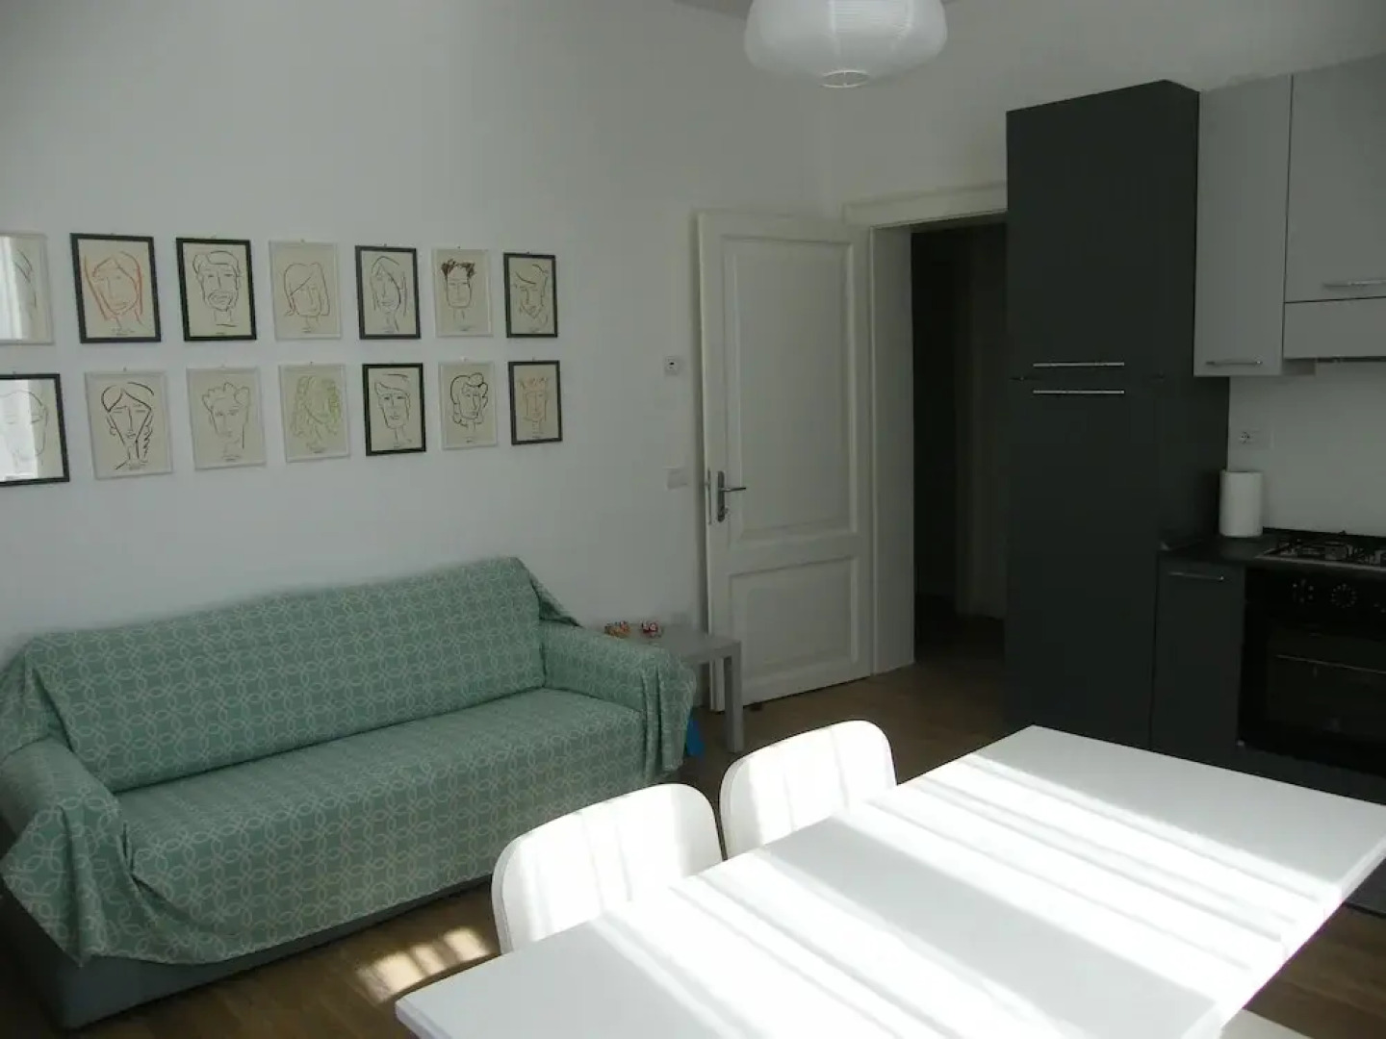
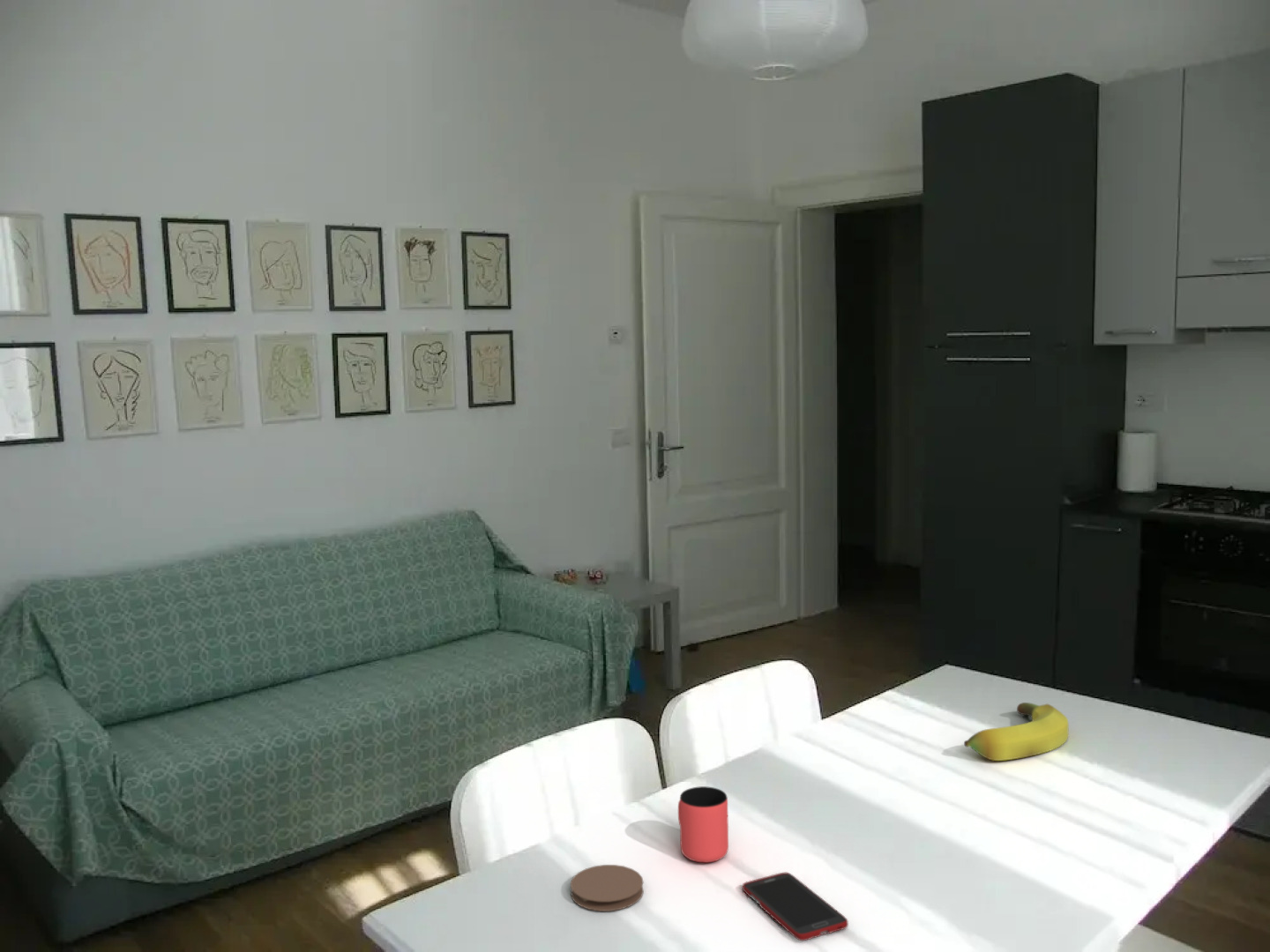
+ fruit (1013, 725)
+ coaster (607, 887)
+ cup (698, 821)
+ cell phone (793, 904)
